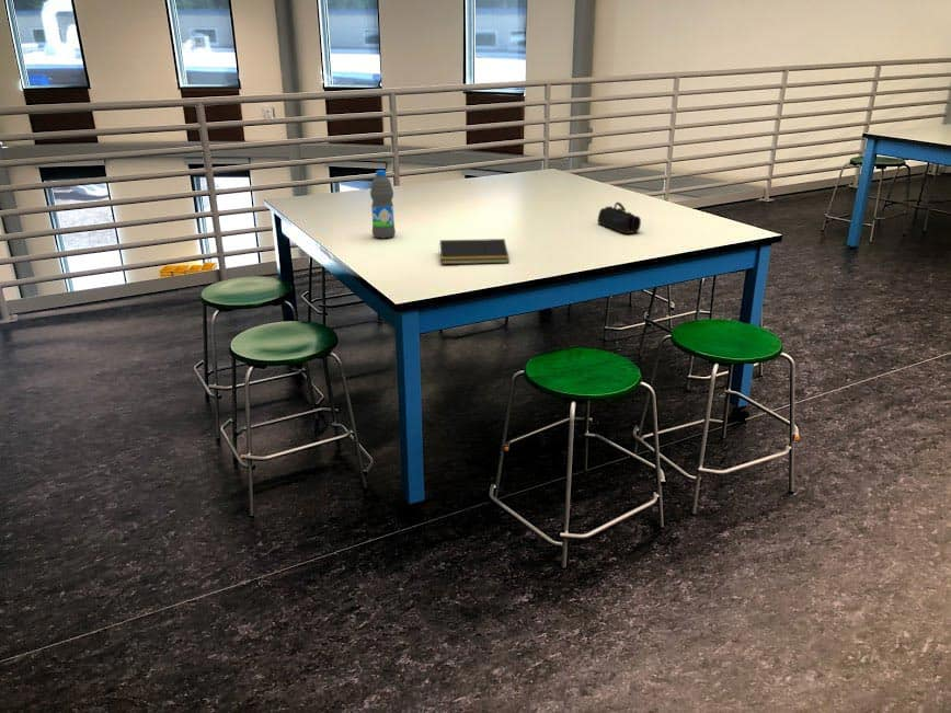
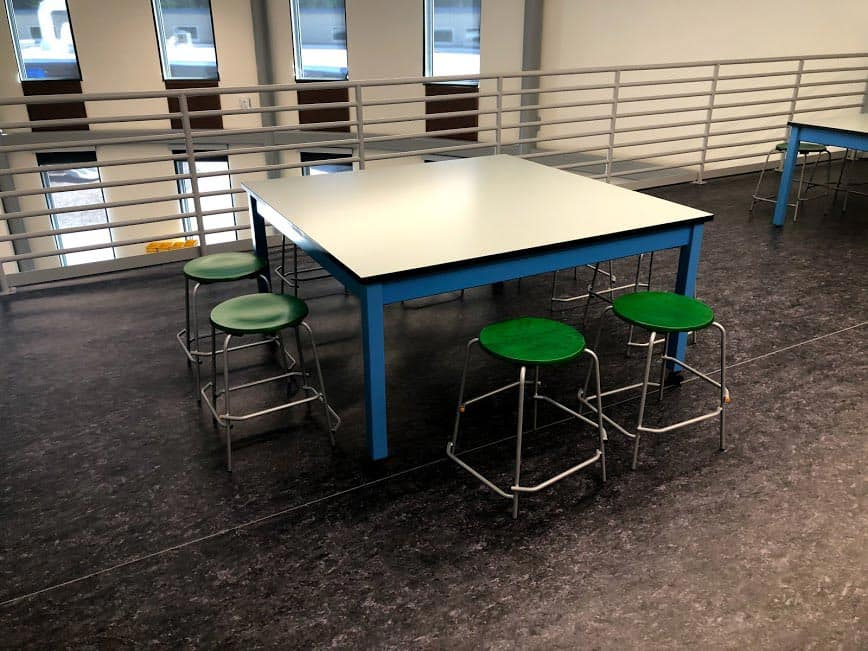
- notepad (473, 251)
- pencil case (619, 215)
- water bottle (382, 204)
